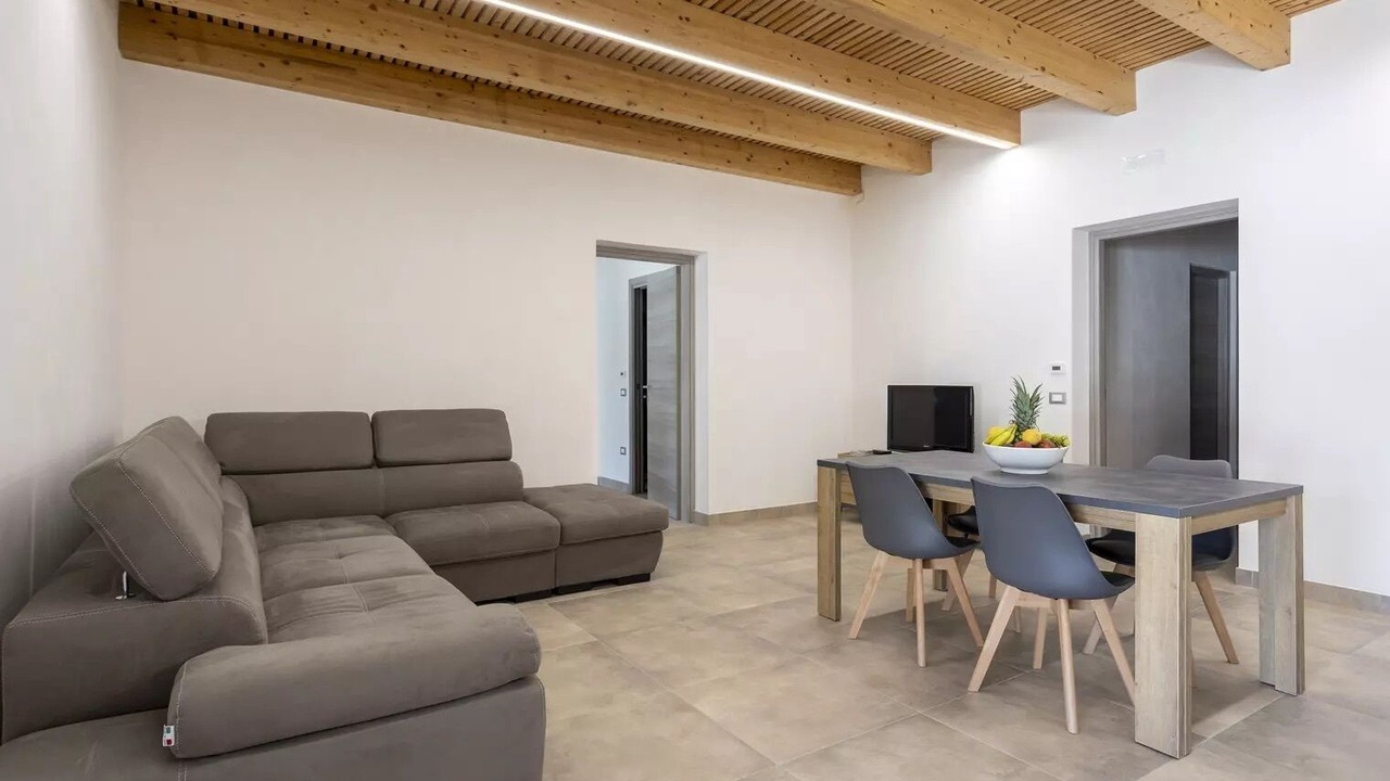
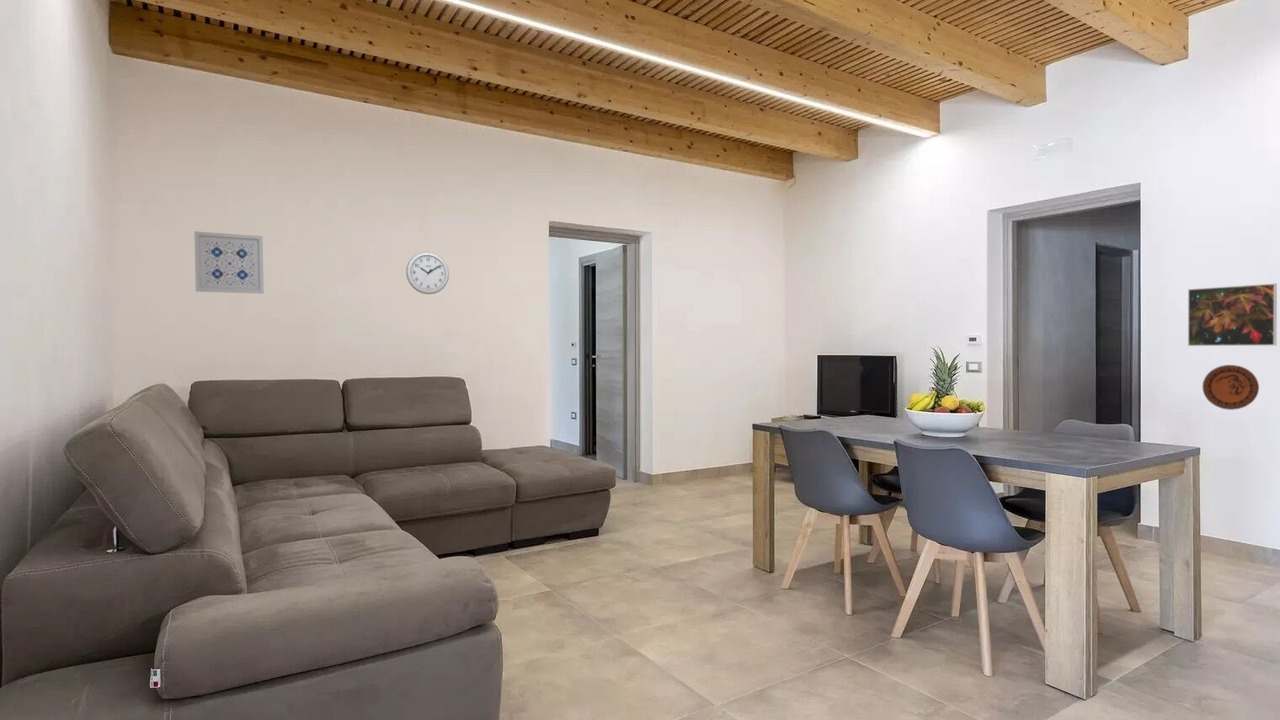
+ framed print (1230, 316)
+ wall clock (428, 273)
+ wall art (229, 263)
+ decorative plate (1230, 387)
